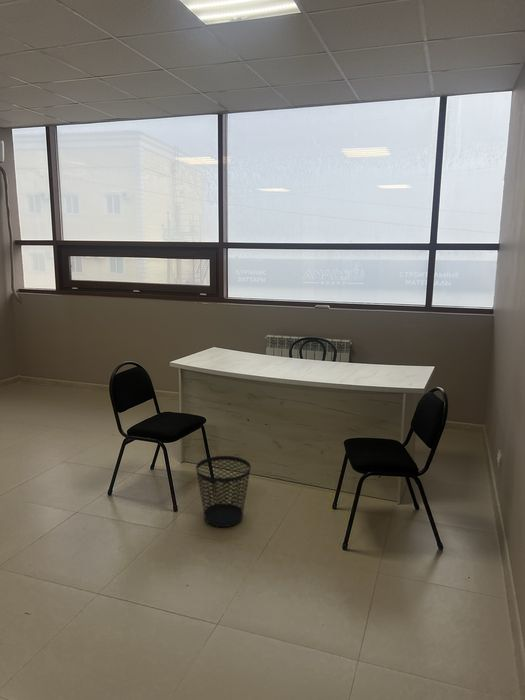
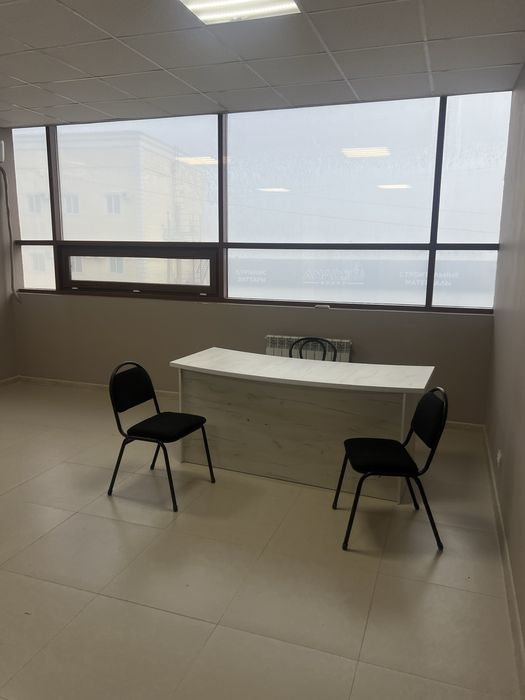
- wastebasket (223, 492)
